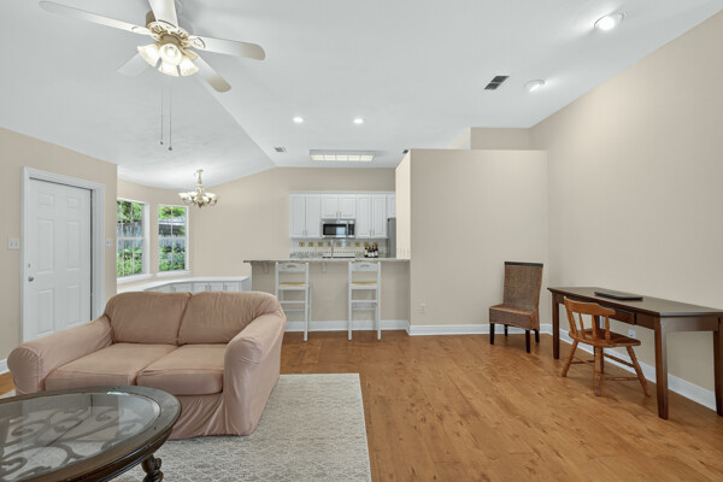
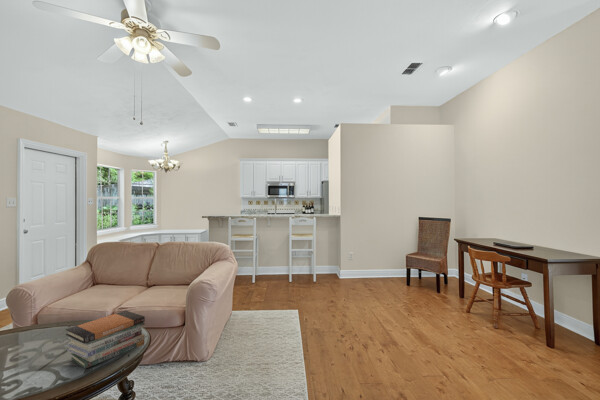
+ book stack (107, 337)
